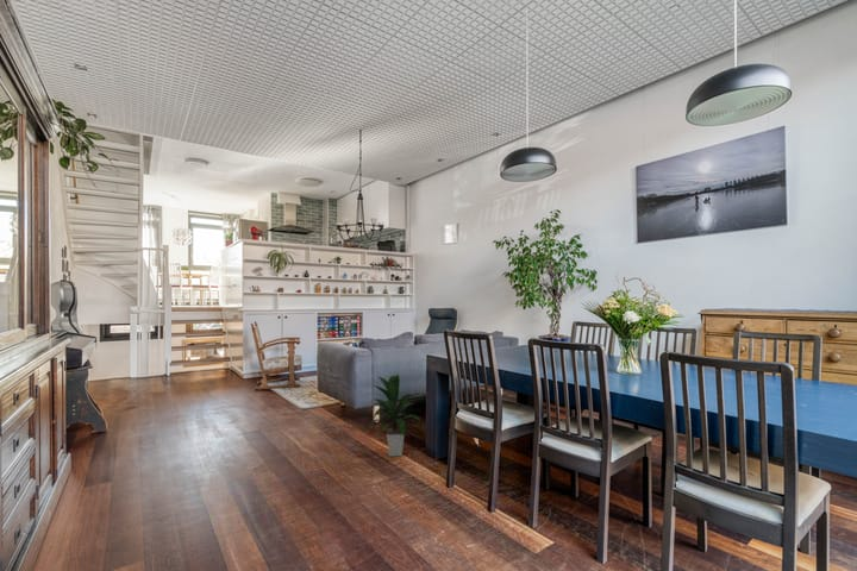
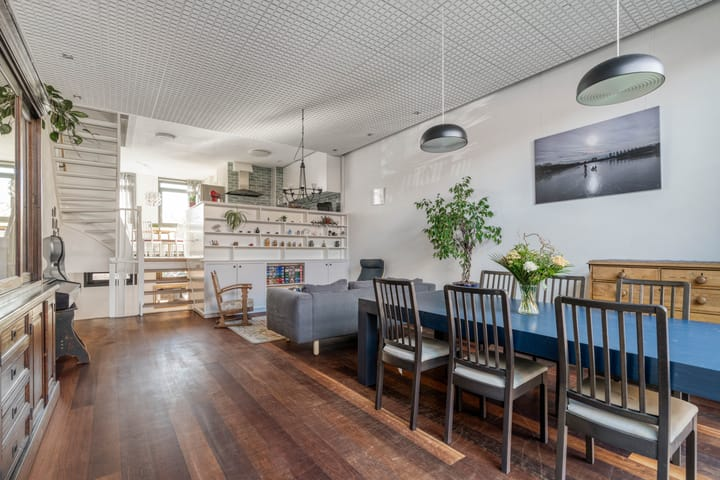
- indoor plant (393, 412)
